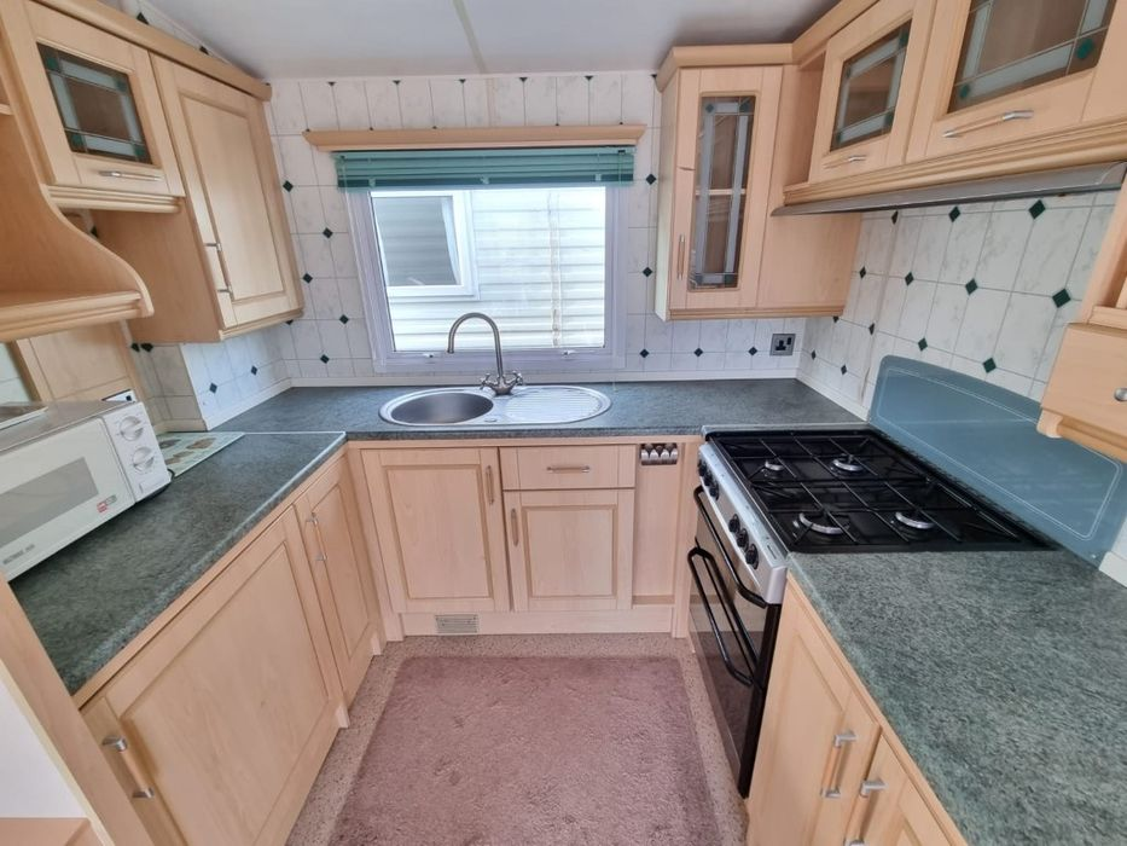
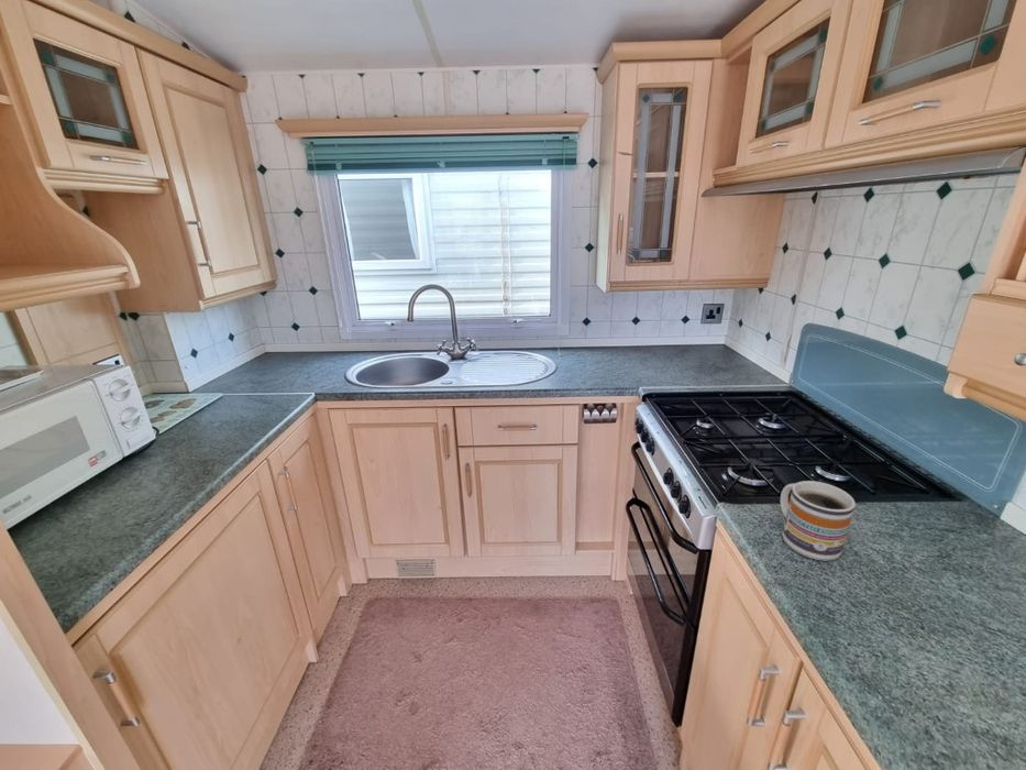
+ mug (814, 515)
